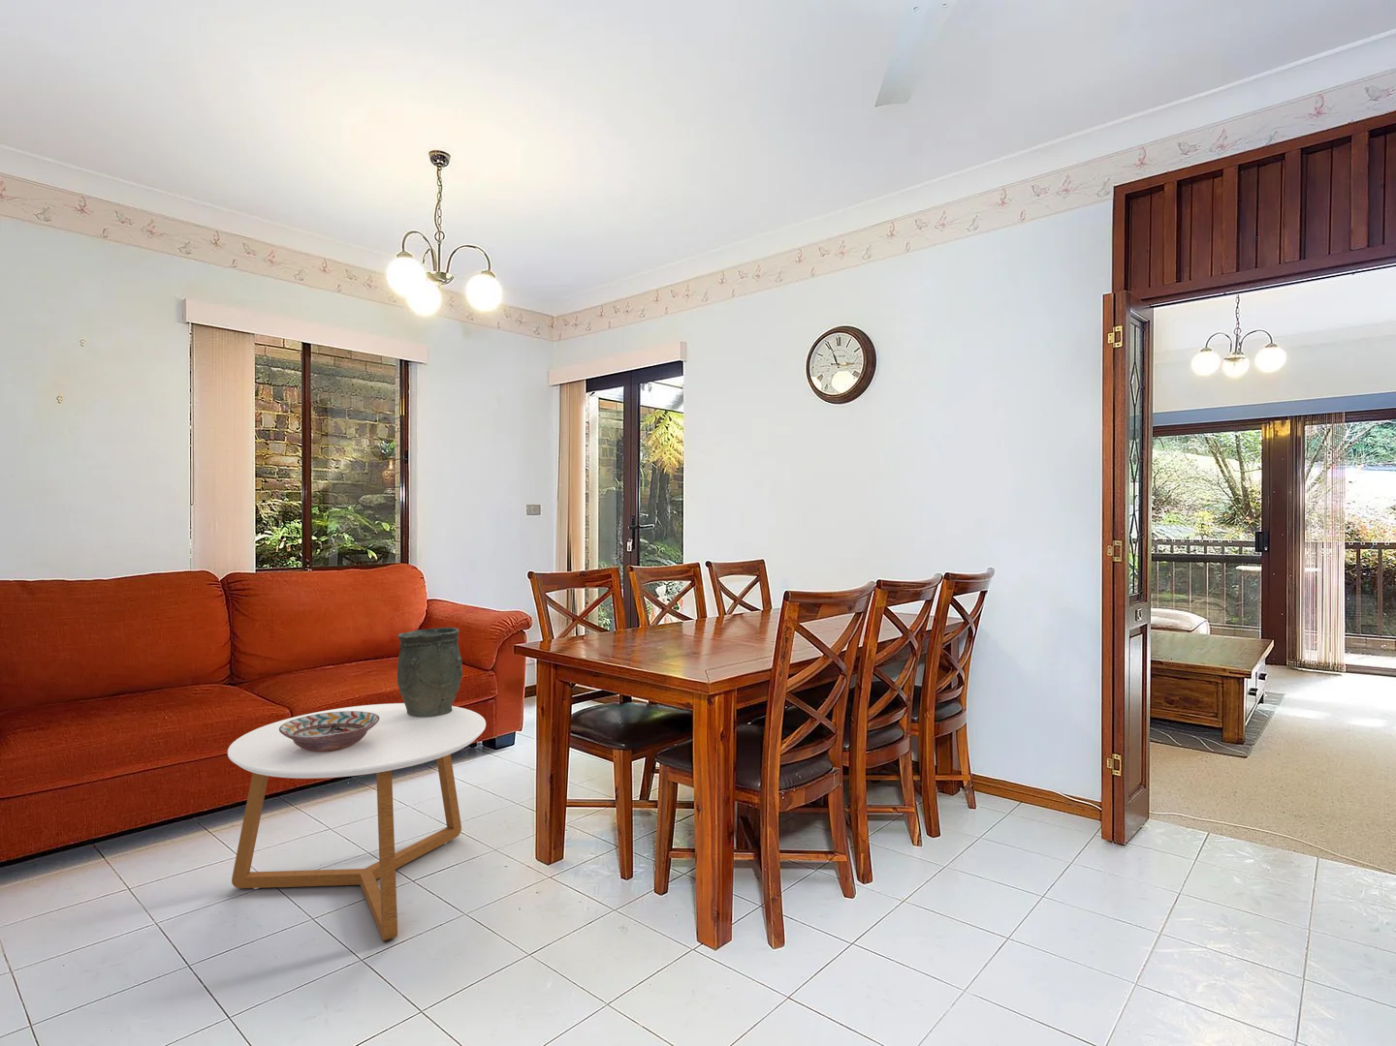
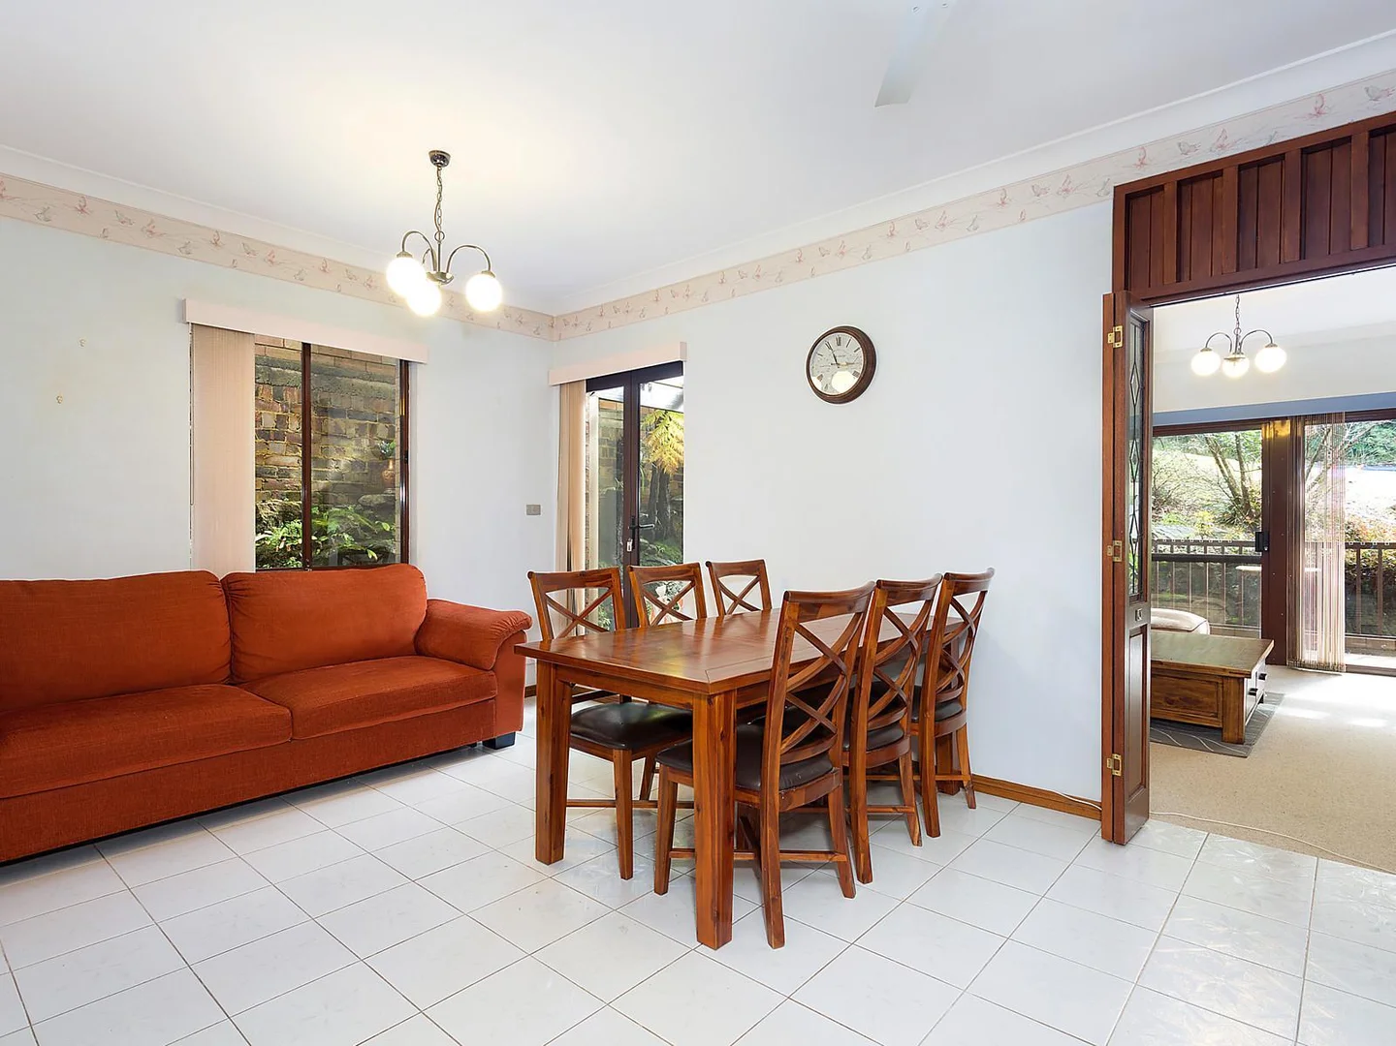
- decorative bowl (331, 733)
- coffee table (377, 805)
- vase (431, 670)
